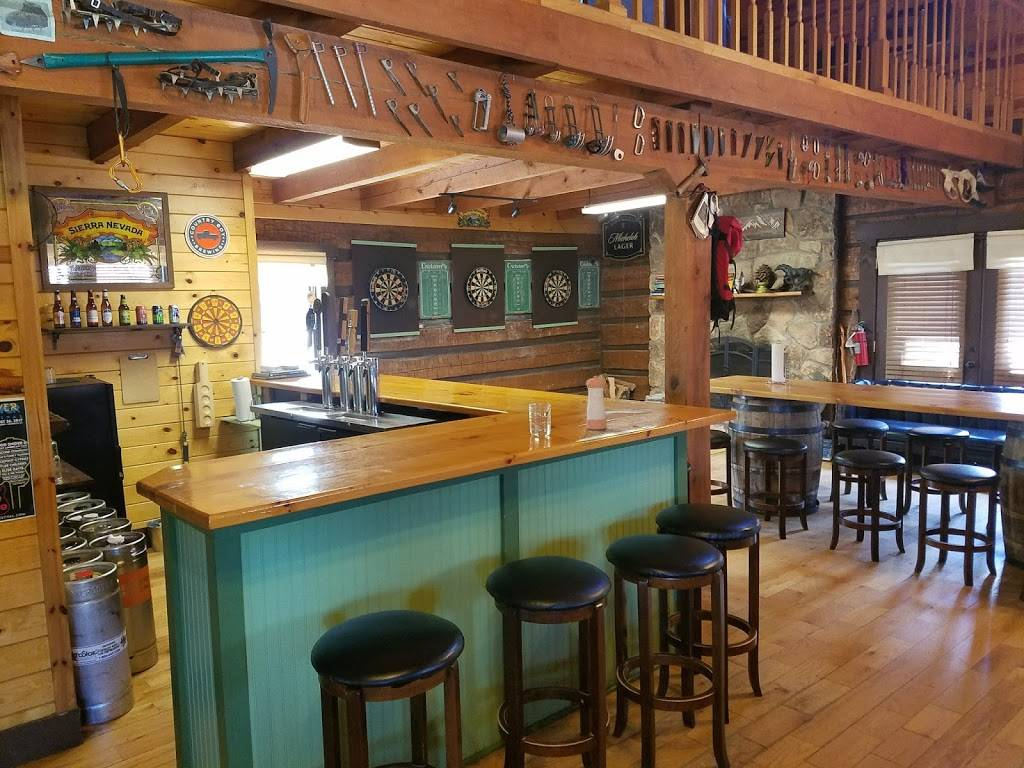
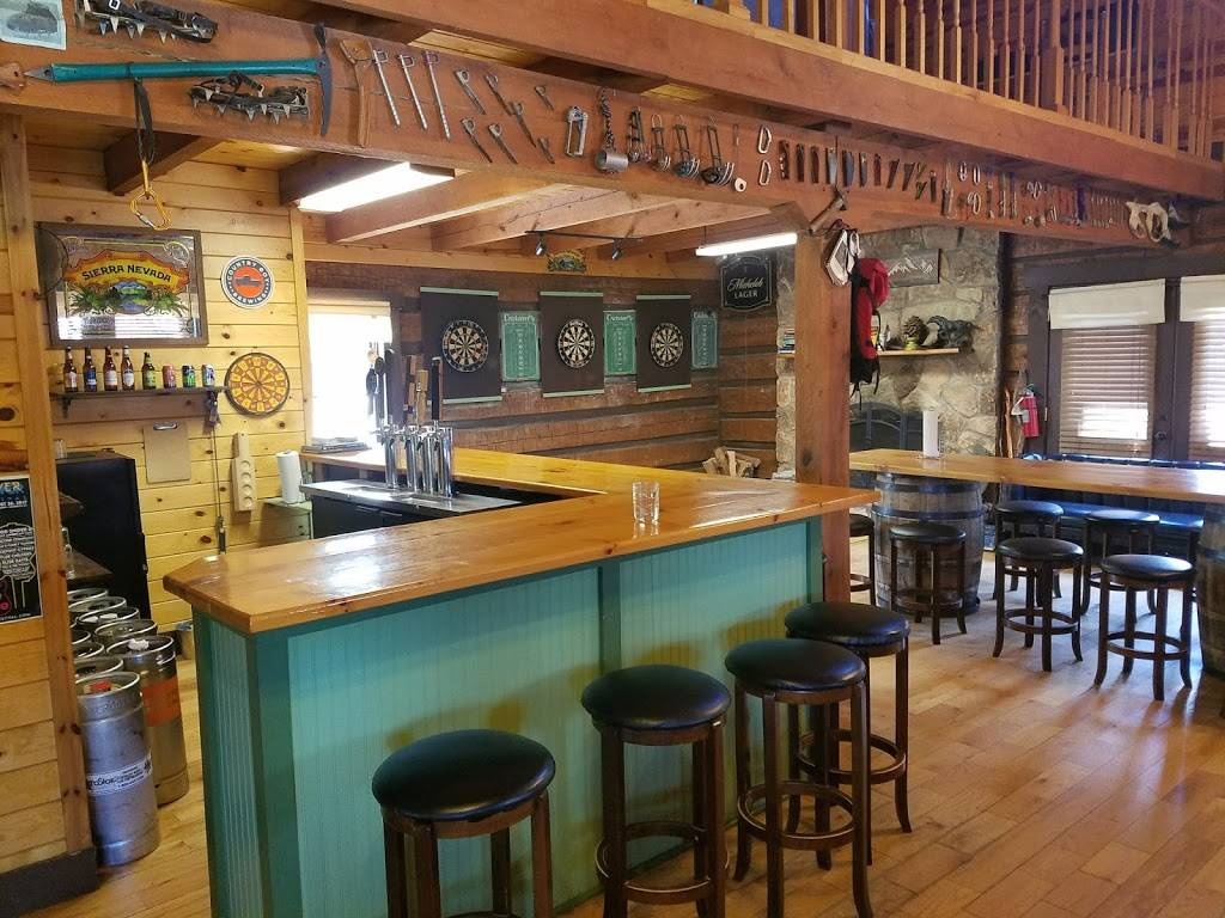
- pepper shaker (596, 402)
